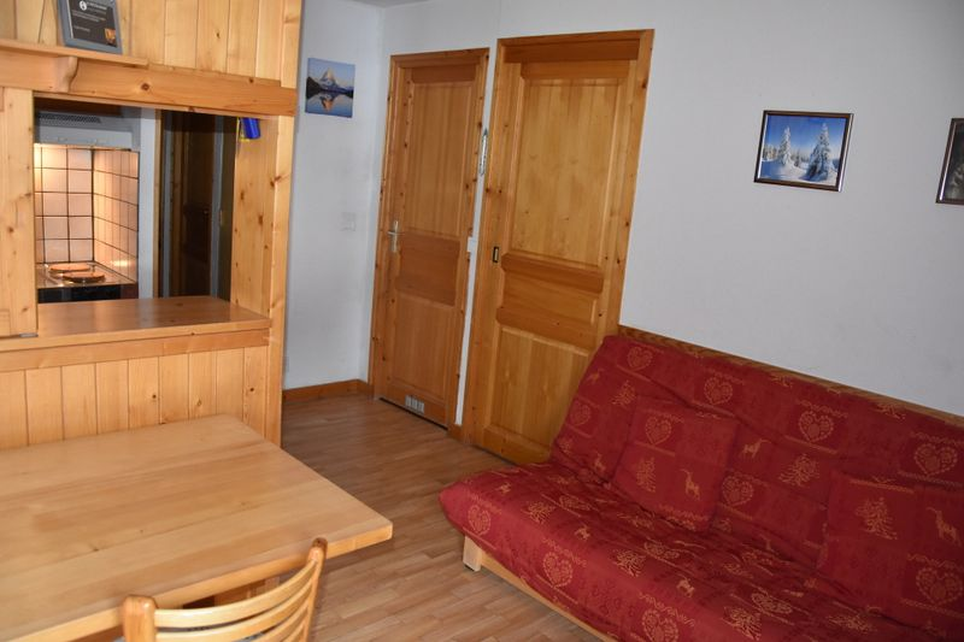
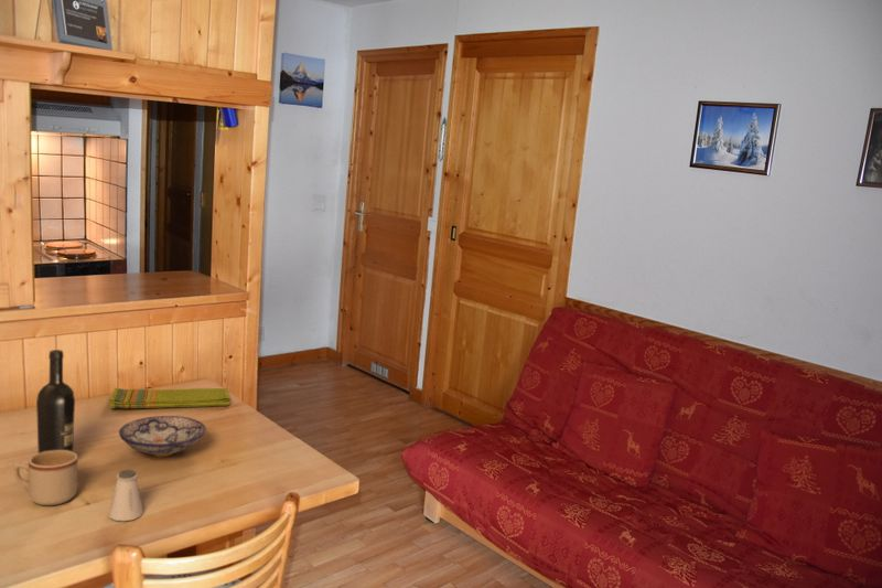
+ mug (45, 478)
+ wine bottle (55, 408)
+ bowl (162, 440)
+ saltshaker (126, 492)
+ dish towel (171, 395)
